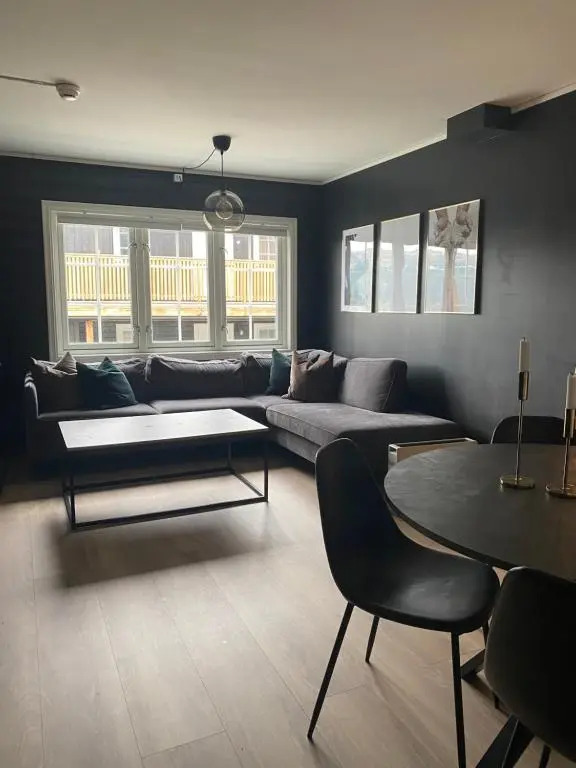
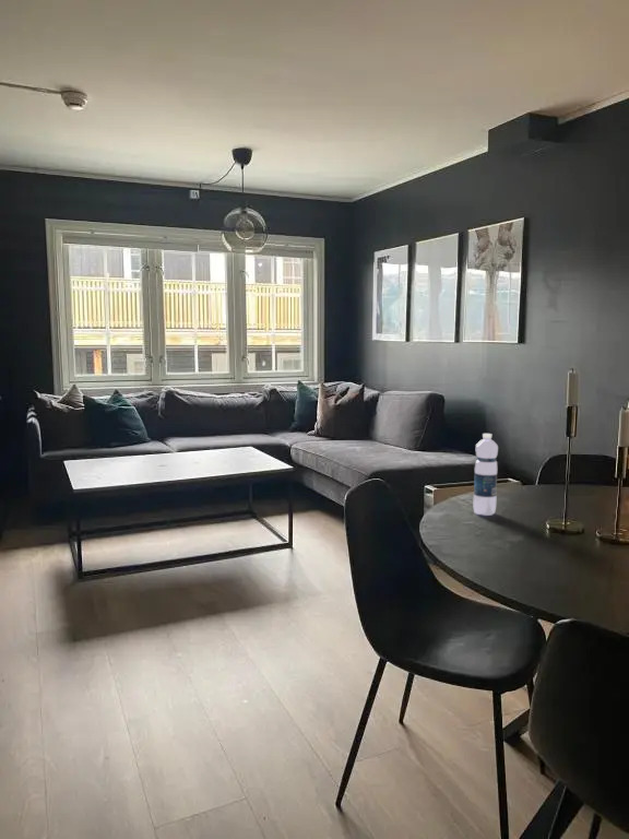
+ water bottle (485, 473)
